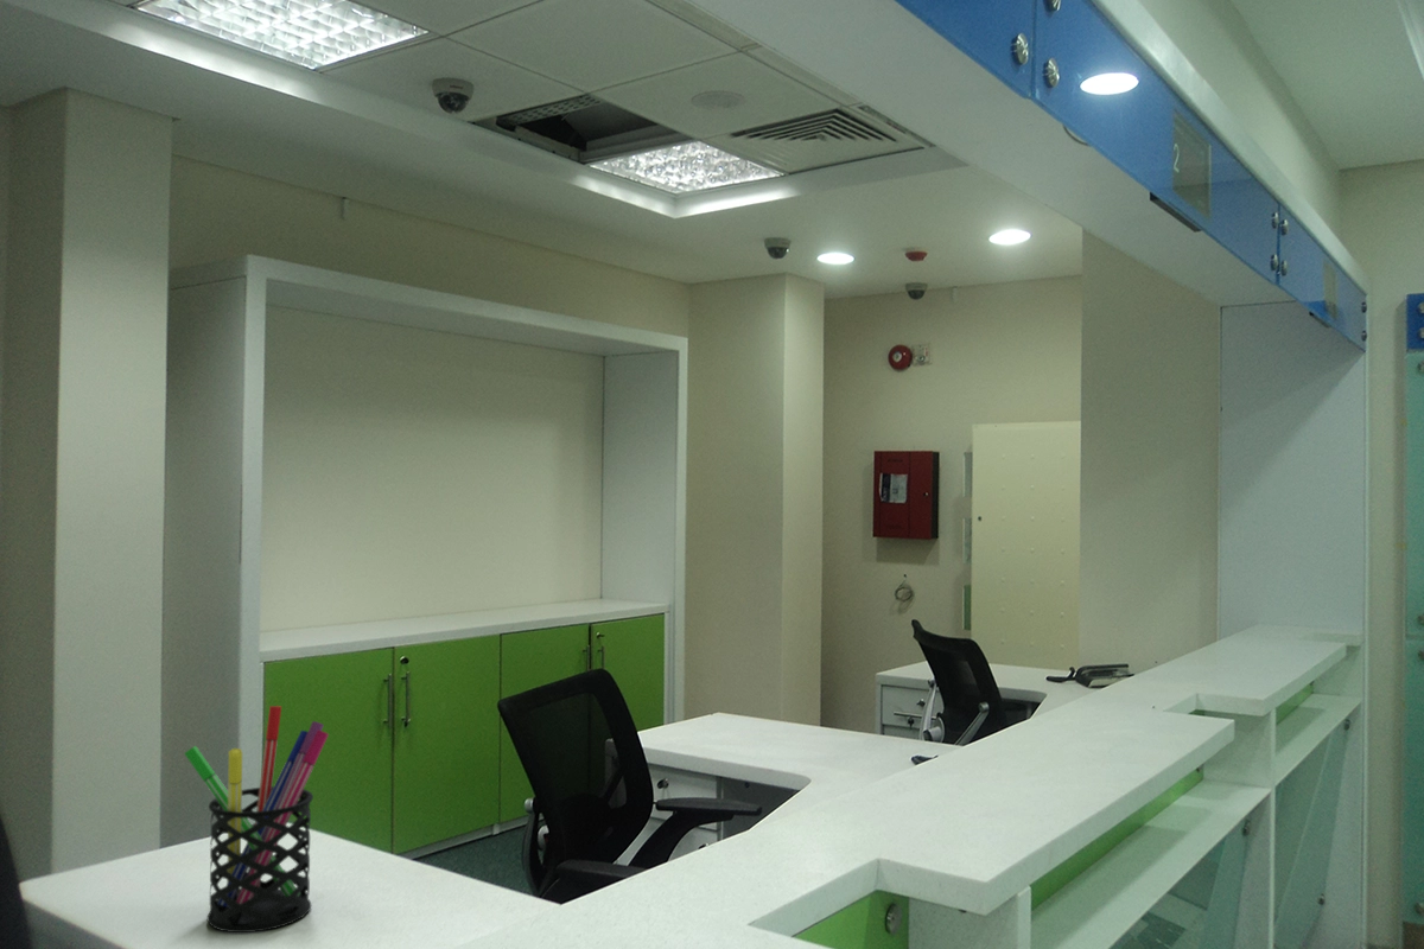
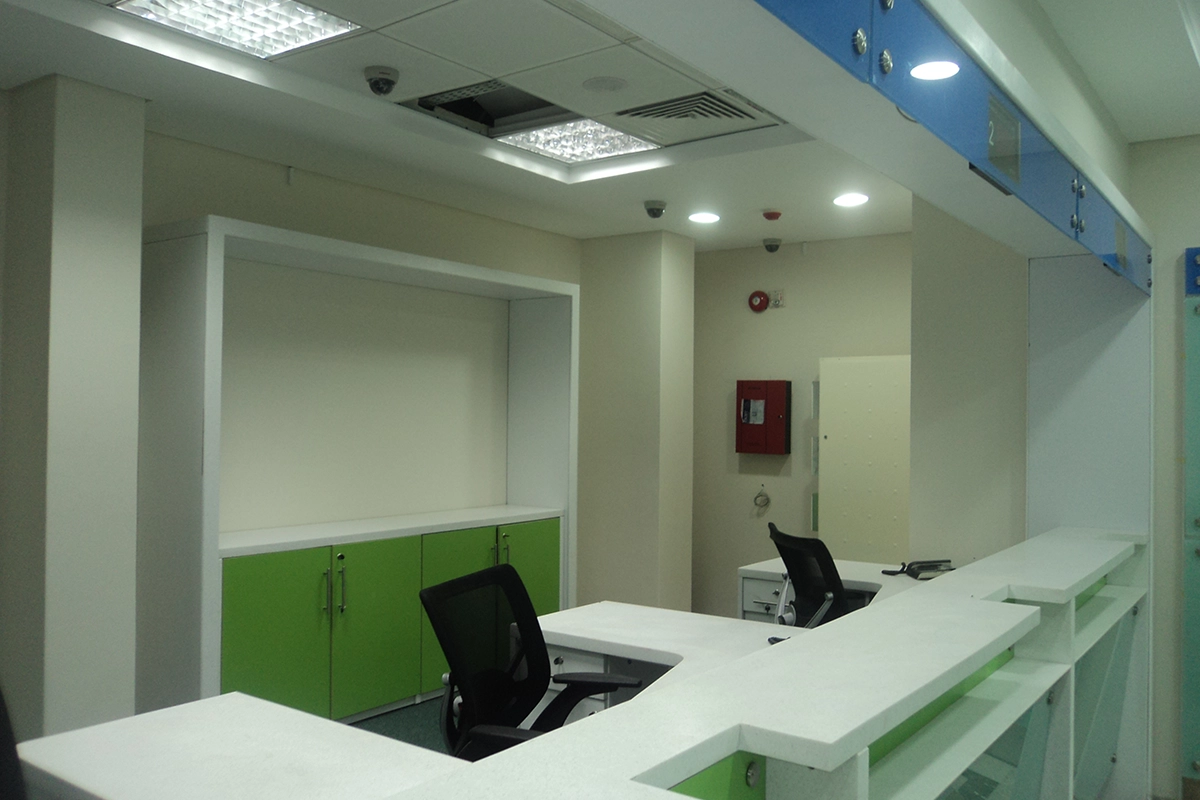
- pen holder (250, 813)
